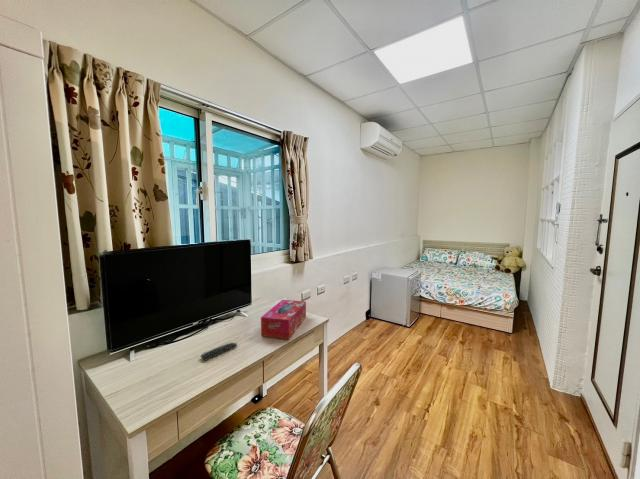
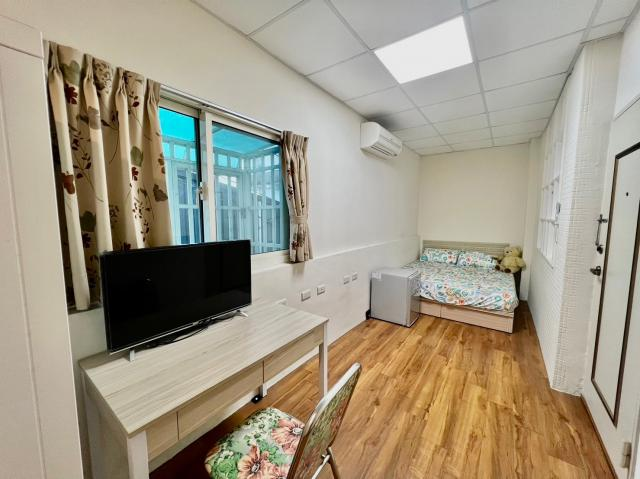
- tissue box (285, 317)
- remote control (220, 349)
